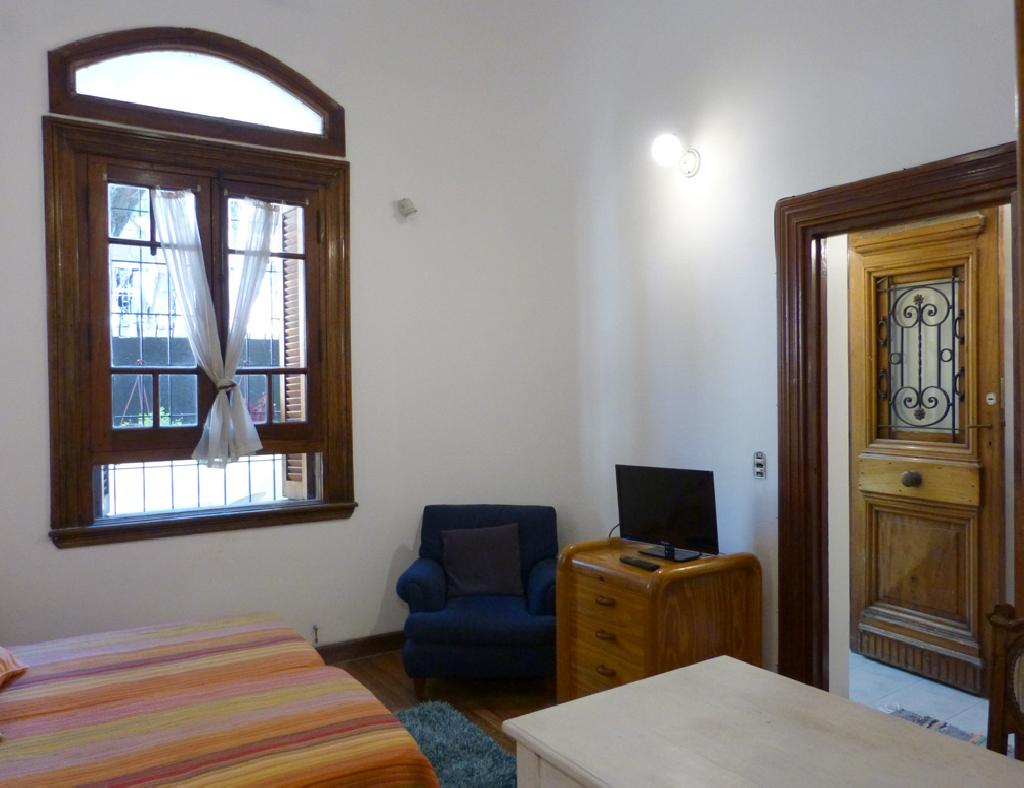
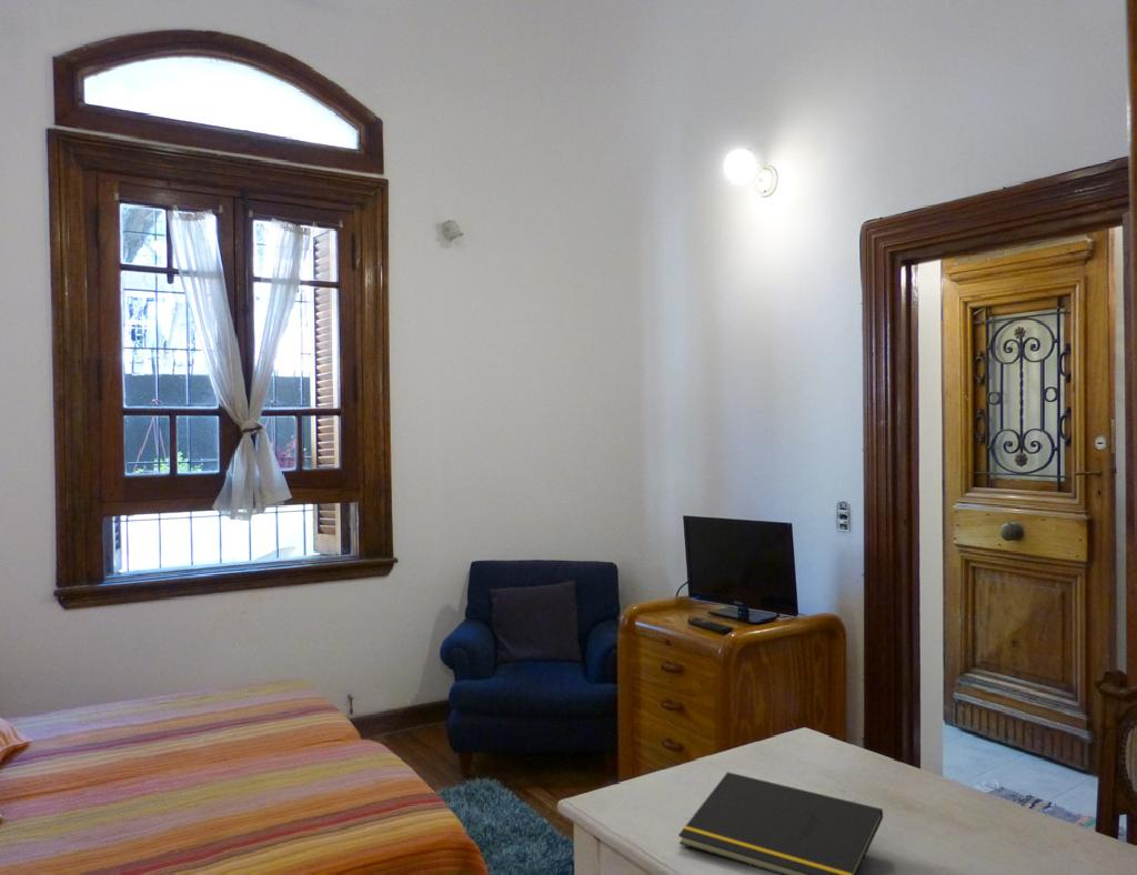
+ notepad (781, 826)
